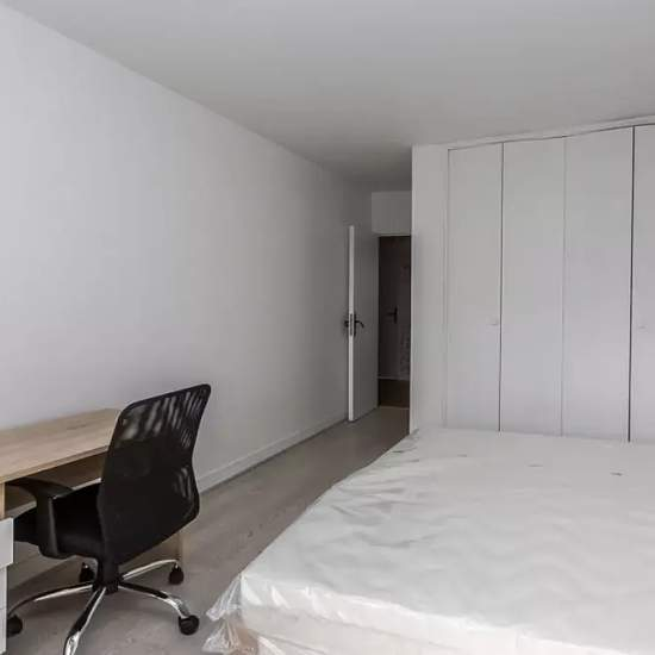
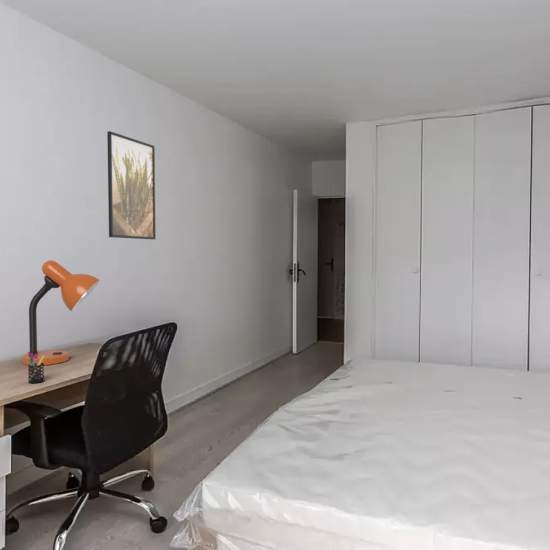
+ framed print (133, 188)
+ desk lamp (67, 307)
+ pen holder (34, 366)
